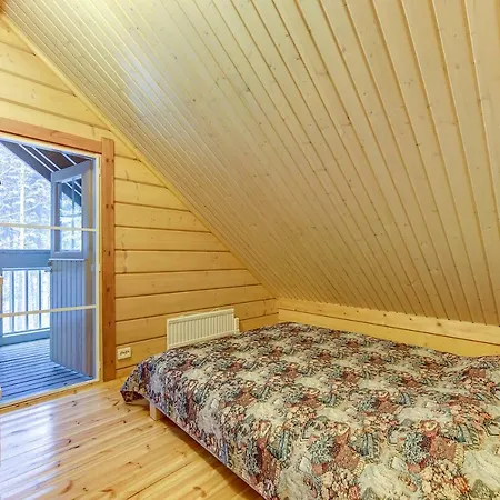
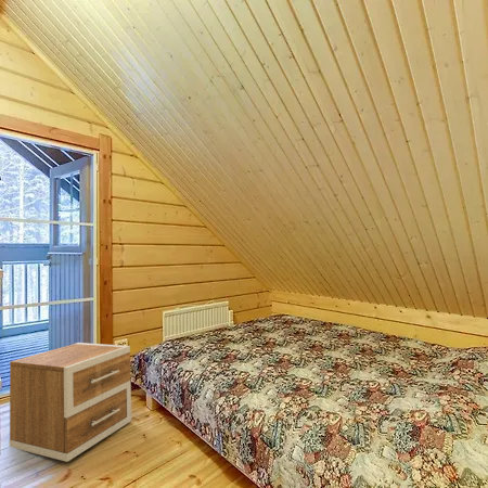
+ nightstand (74, 393)
